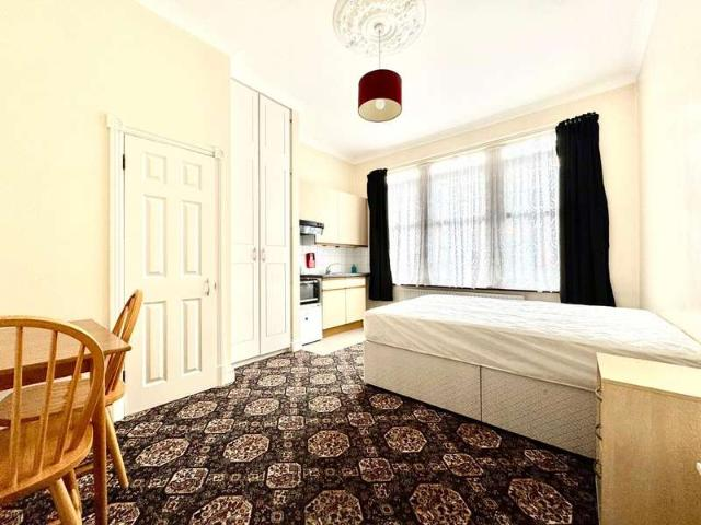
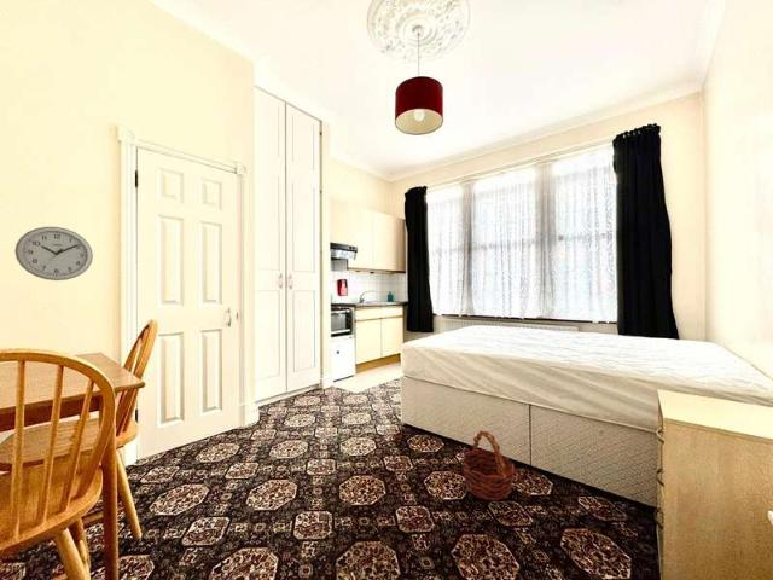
+ basket (487, 459)
+ wall clock (56, 253)
